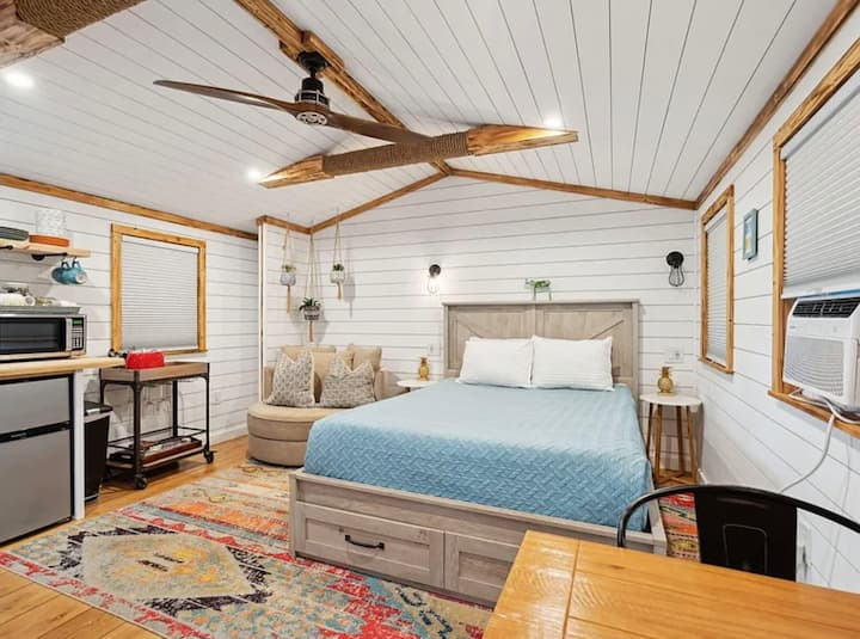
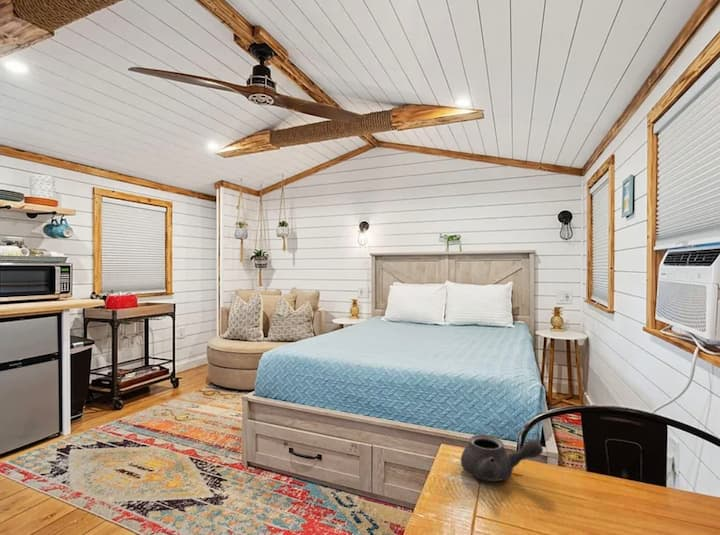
+ teapot (500, 456)
